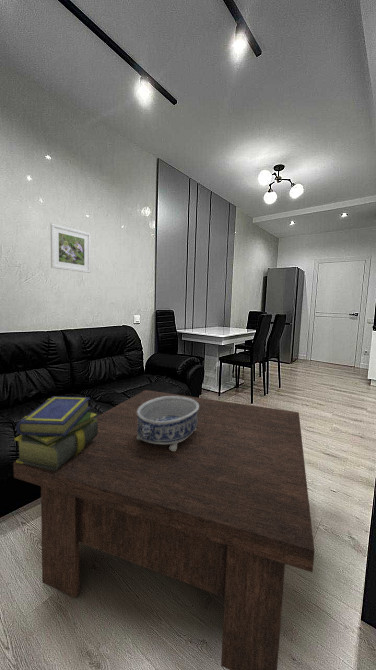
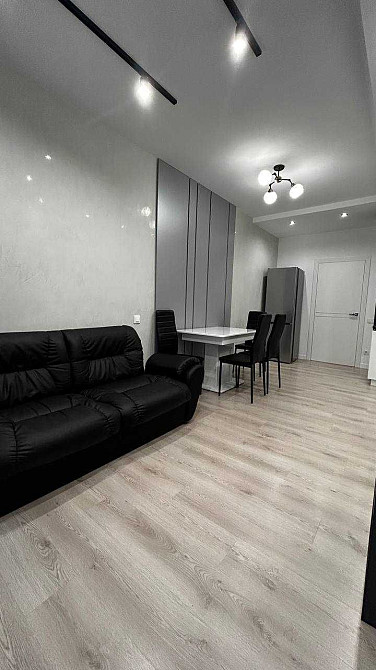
- coffee table (186, 482)
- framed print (71, 249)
- decorative bowl (169, 420)
- stack of books (59, 428)
